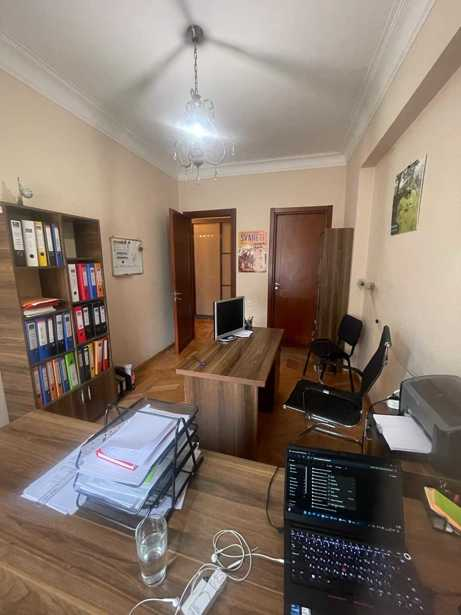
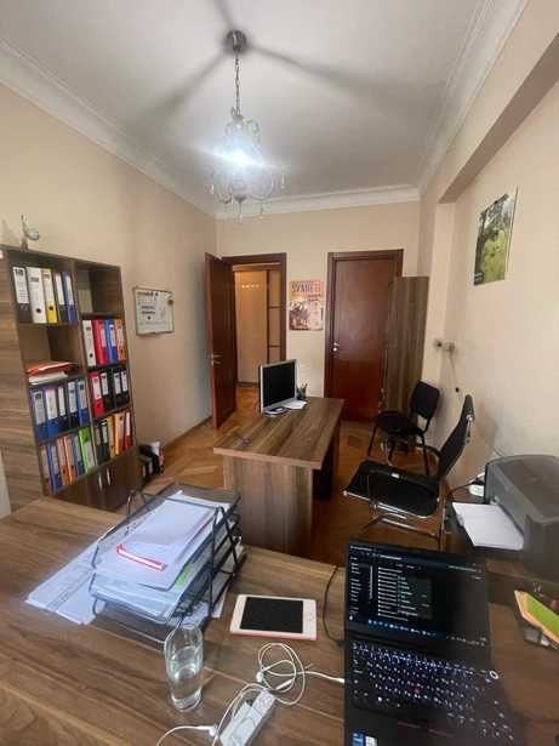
+ cell phone (274, 615)
